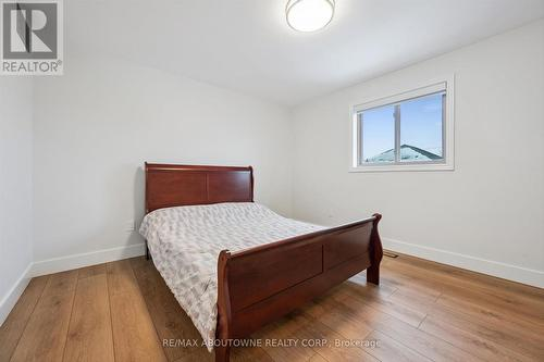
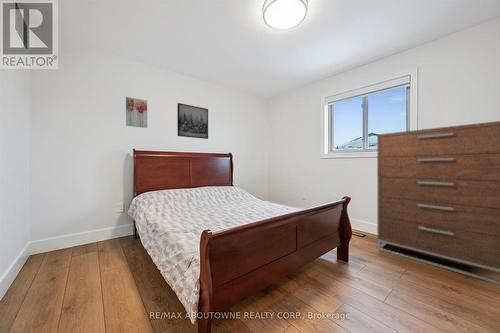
+ dresser (438, 194)
+ wall art (136, 112)
+ wall art (193, 121)
